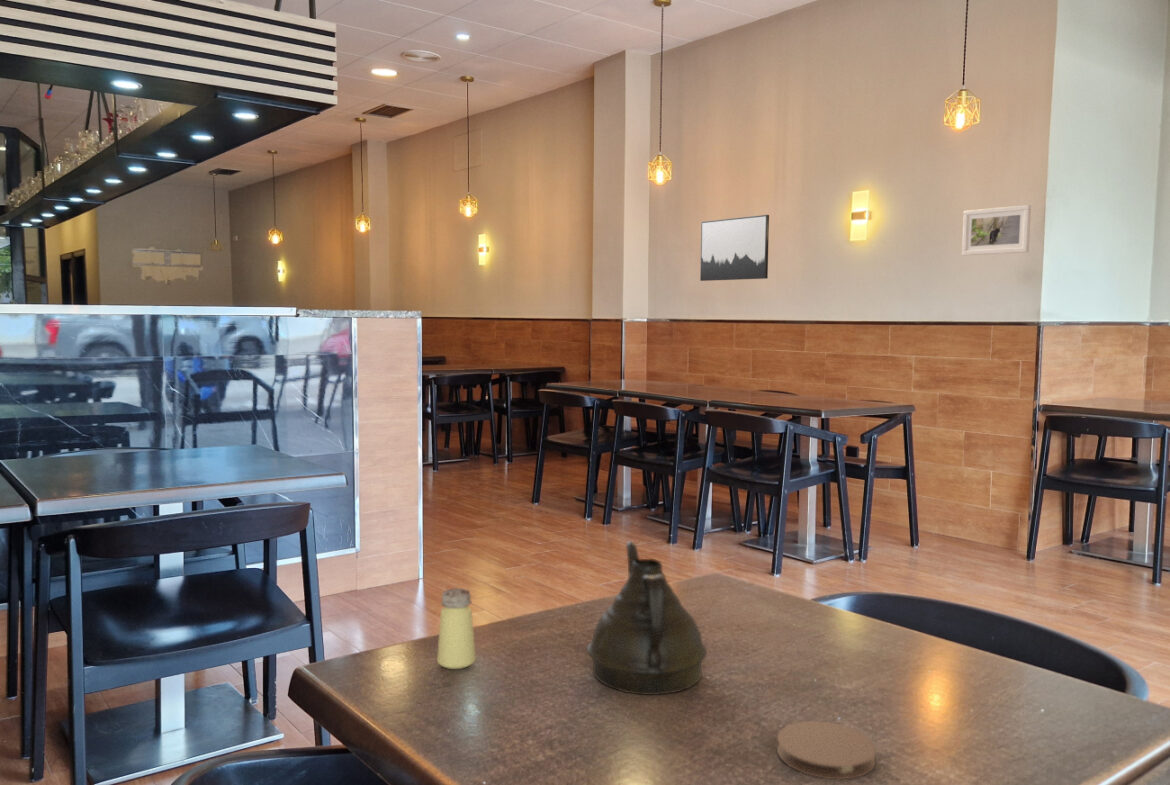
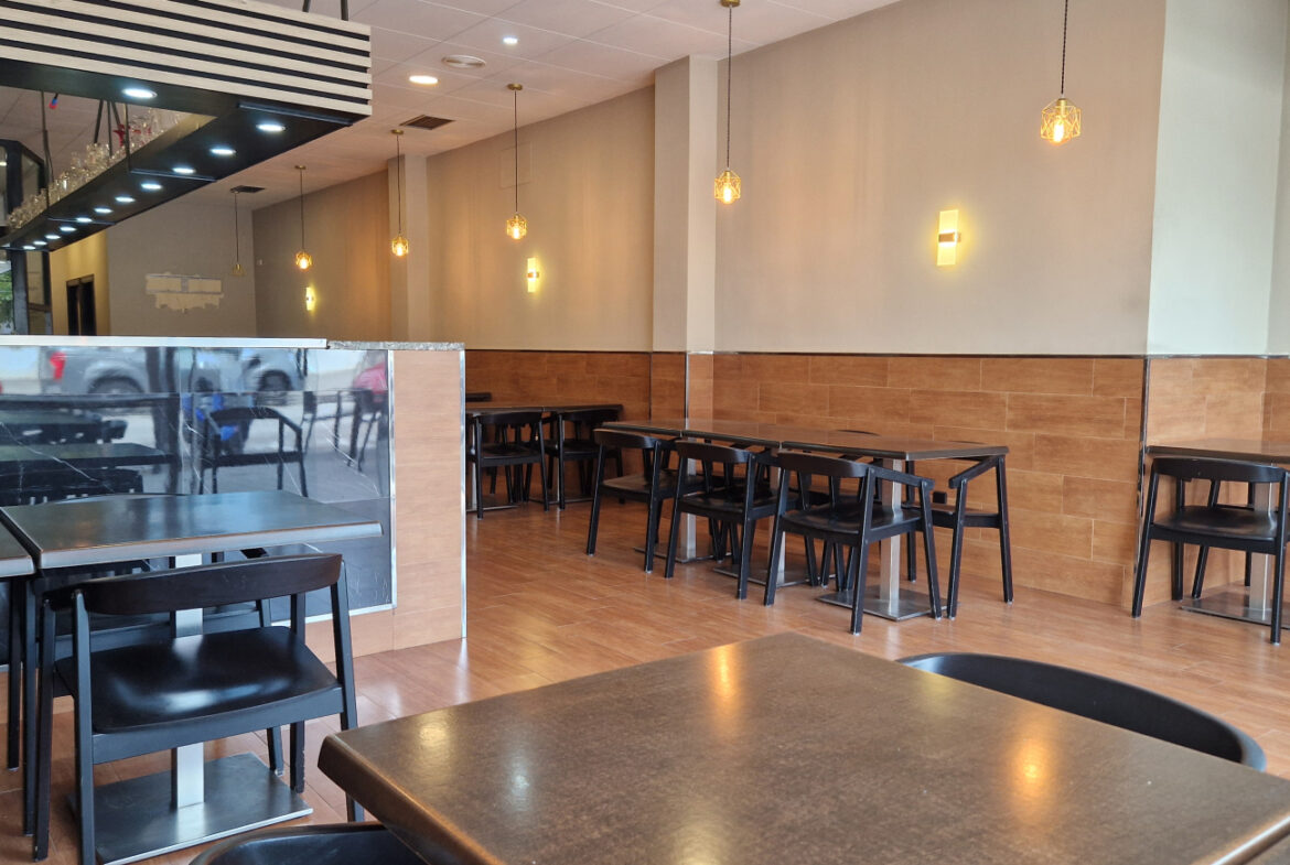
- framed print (995, 231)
- coaster (825, 748)
- saltshaker (456, 626)
- wall art (733, 249)
- teapot (645, 609)
